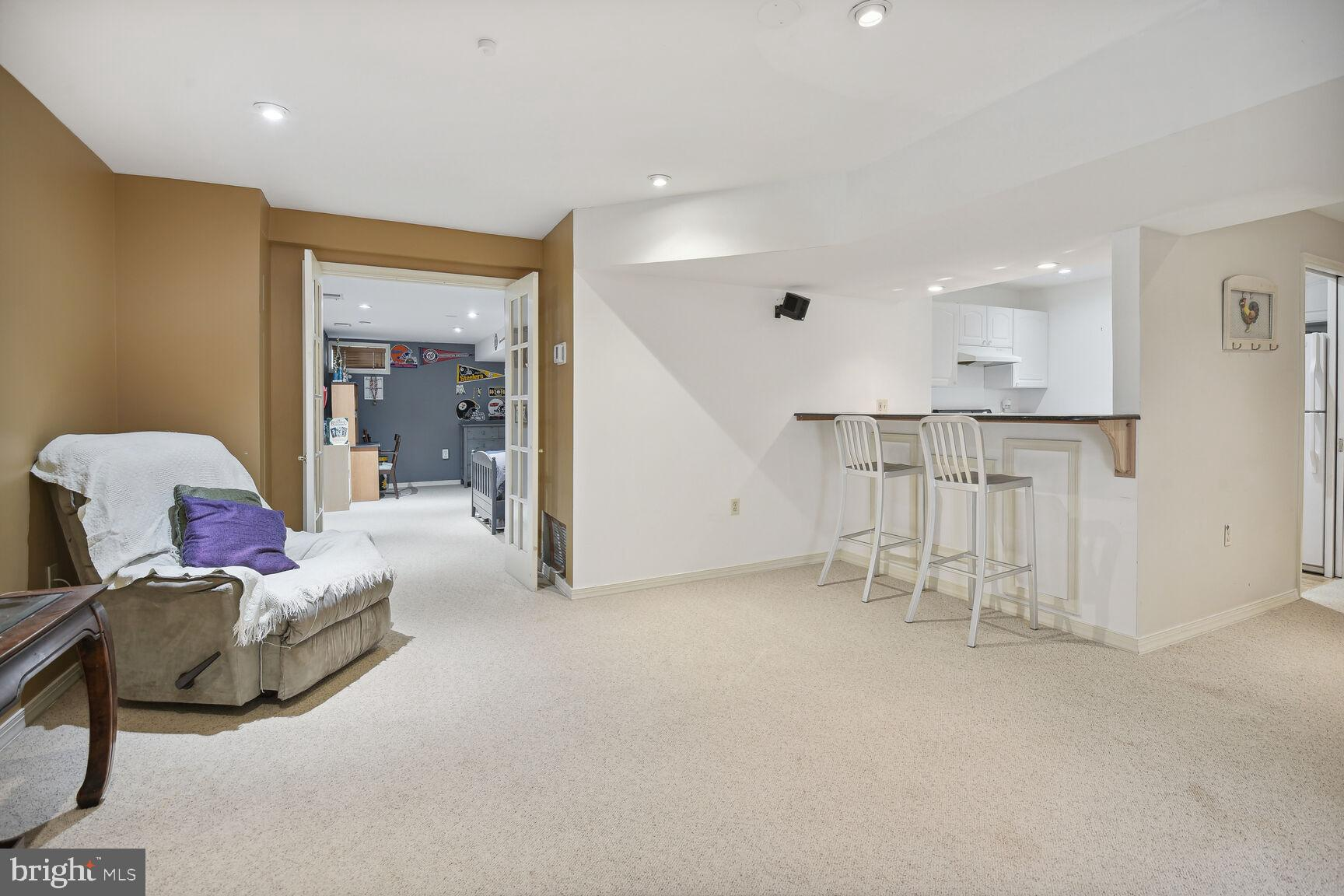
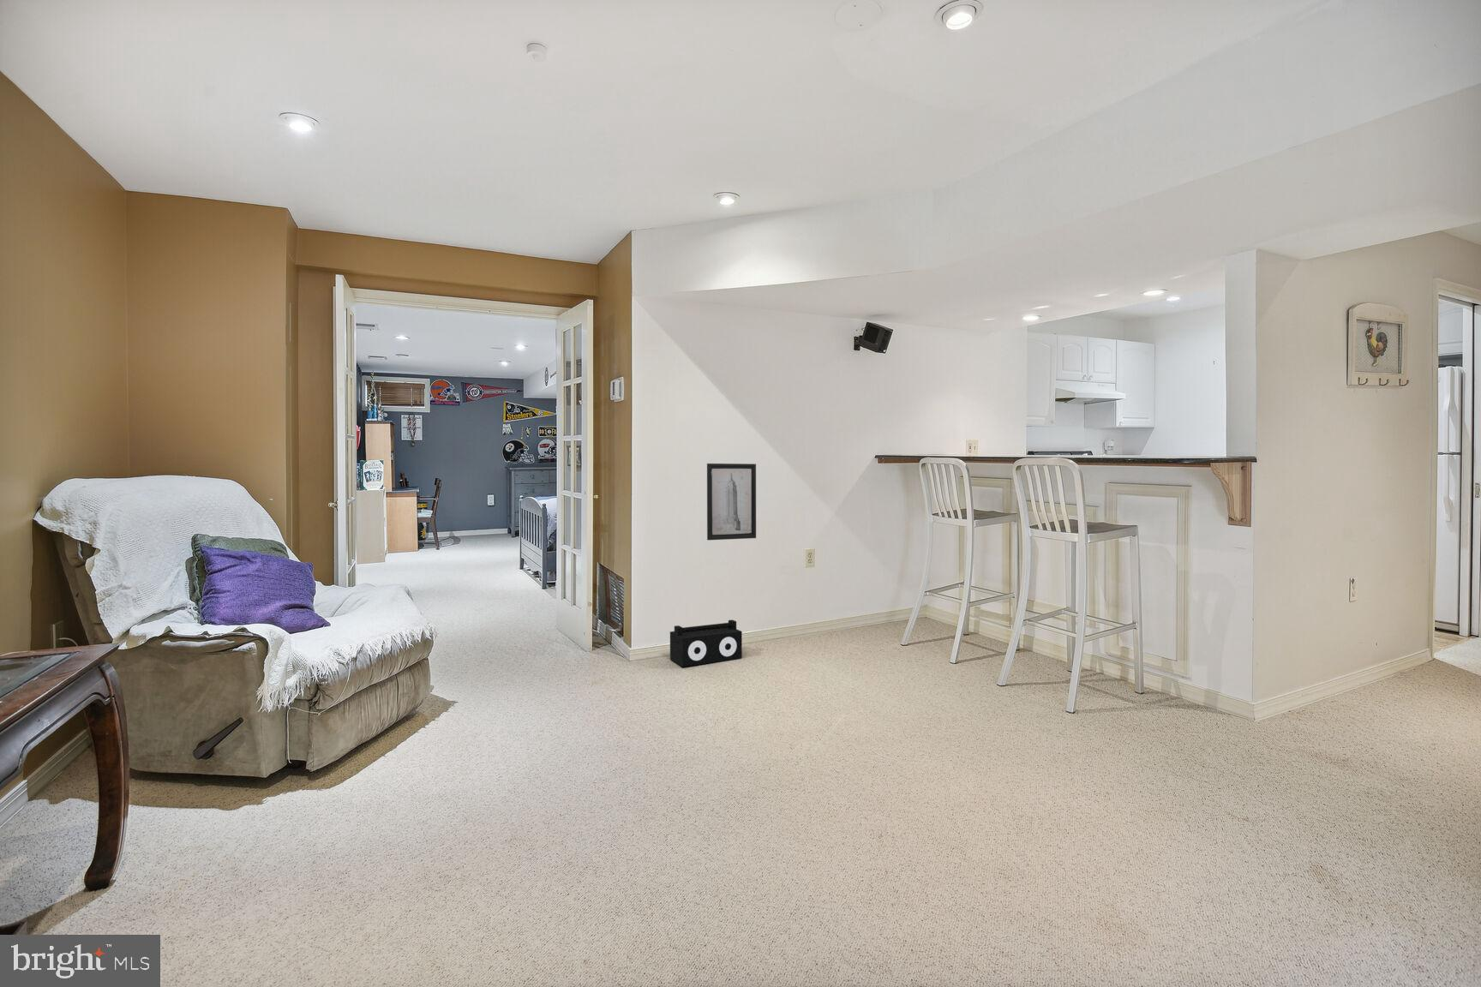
+ wall art (732, 501)
+ speaker (705, 641)
